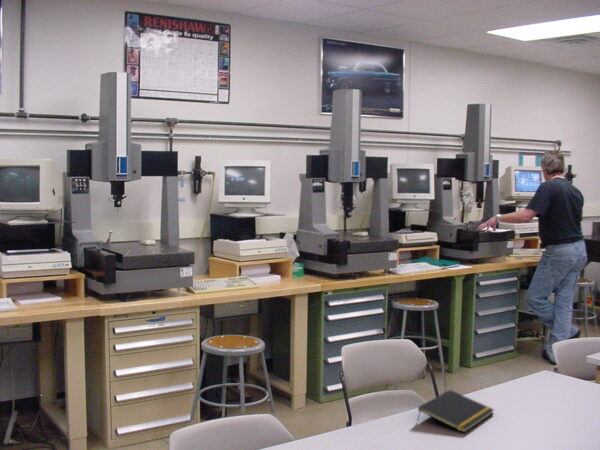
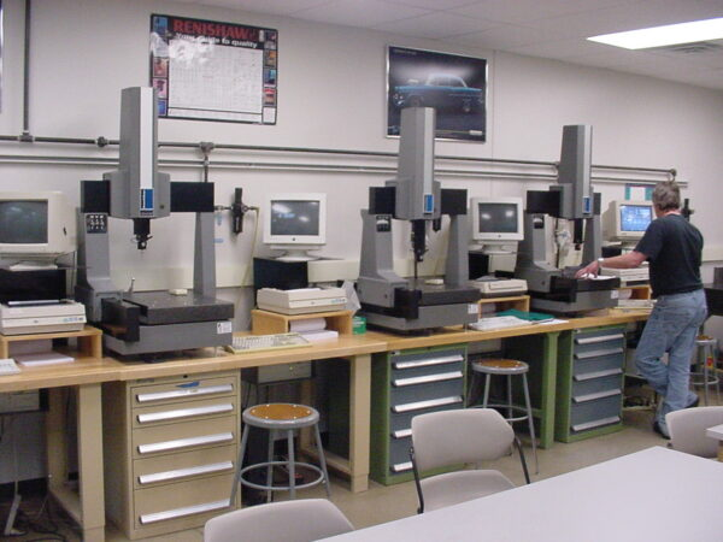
- notepad (456, 409)
